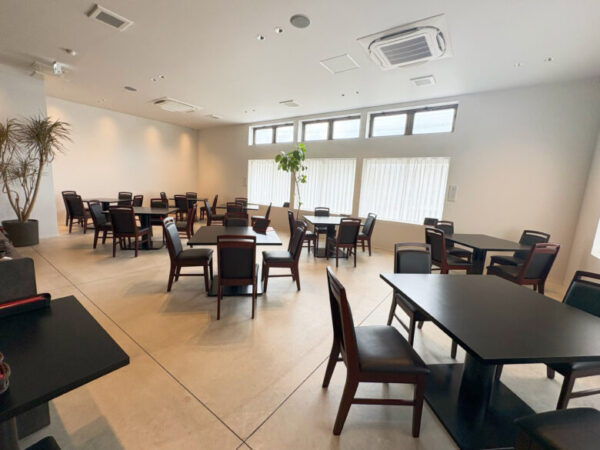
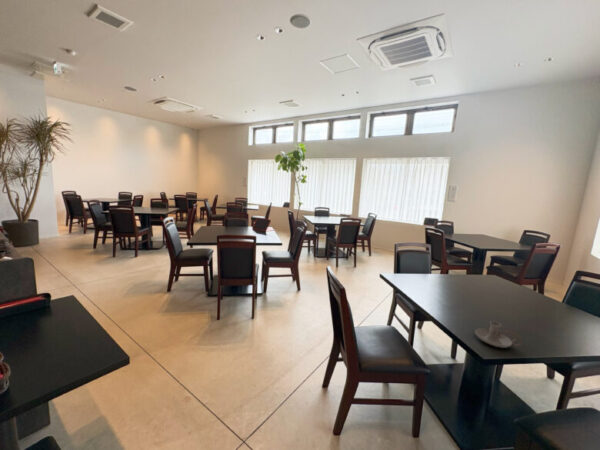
+ candle holder (498, 333)
